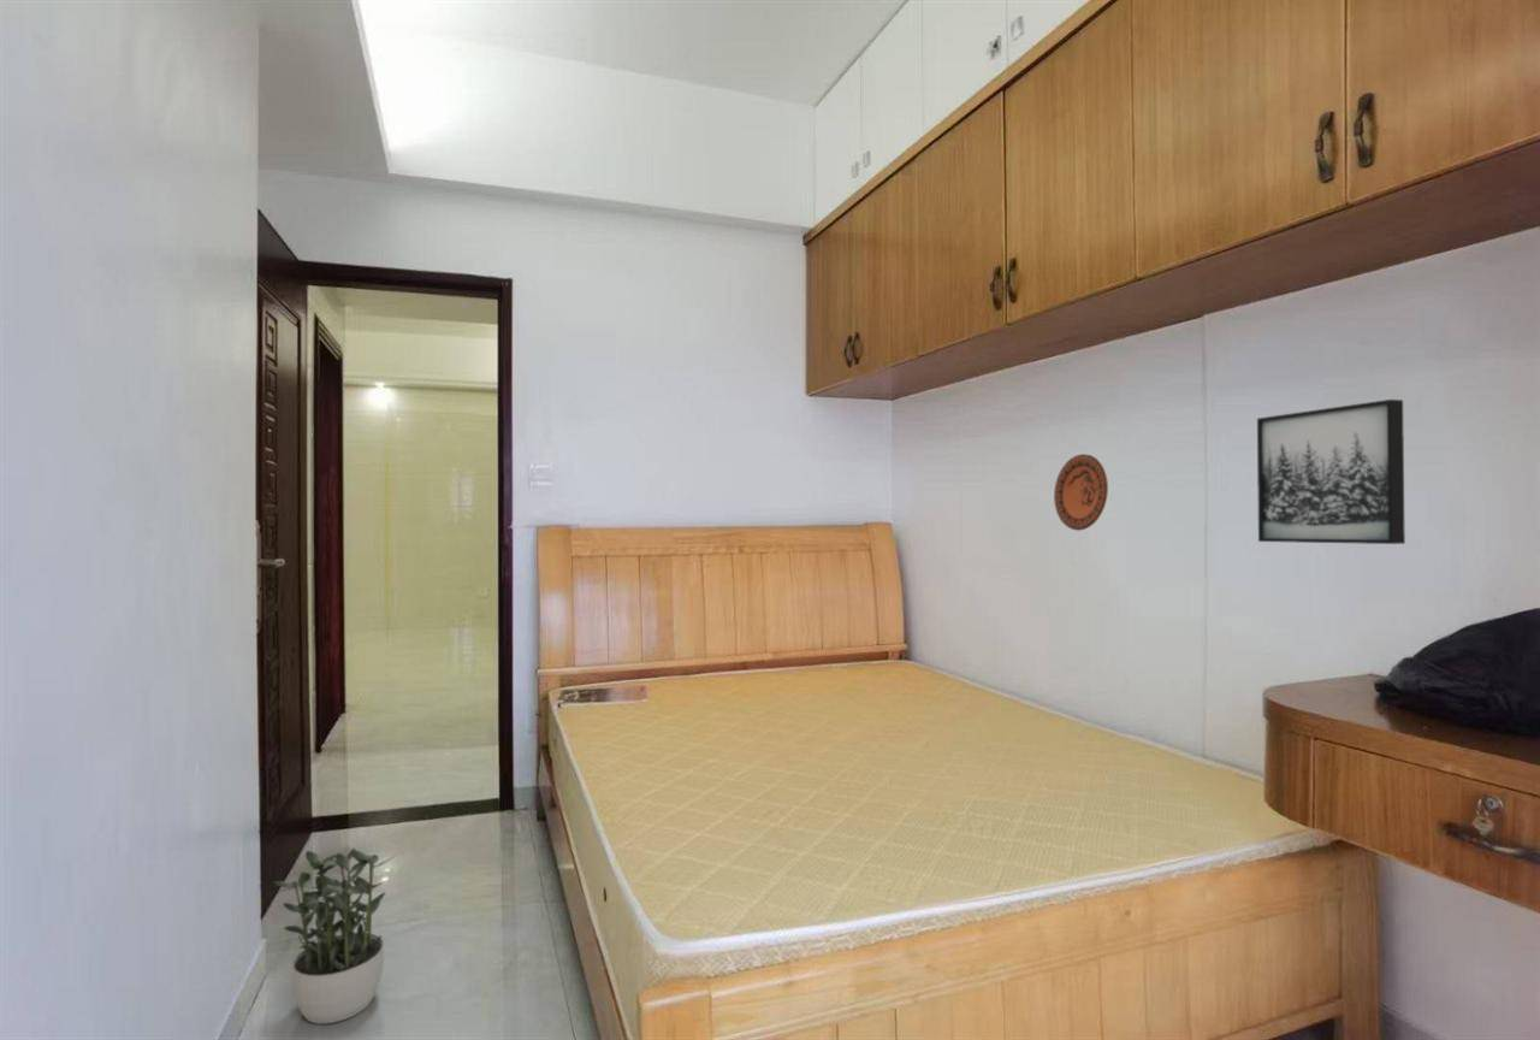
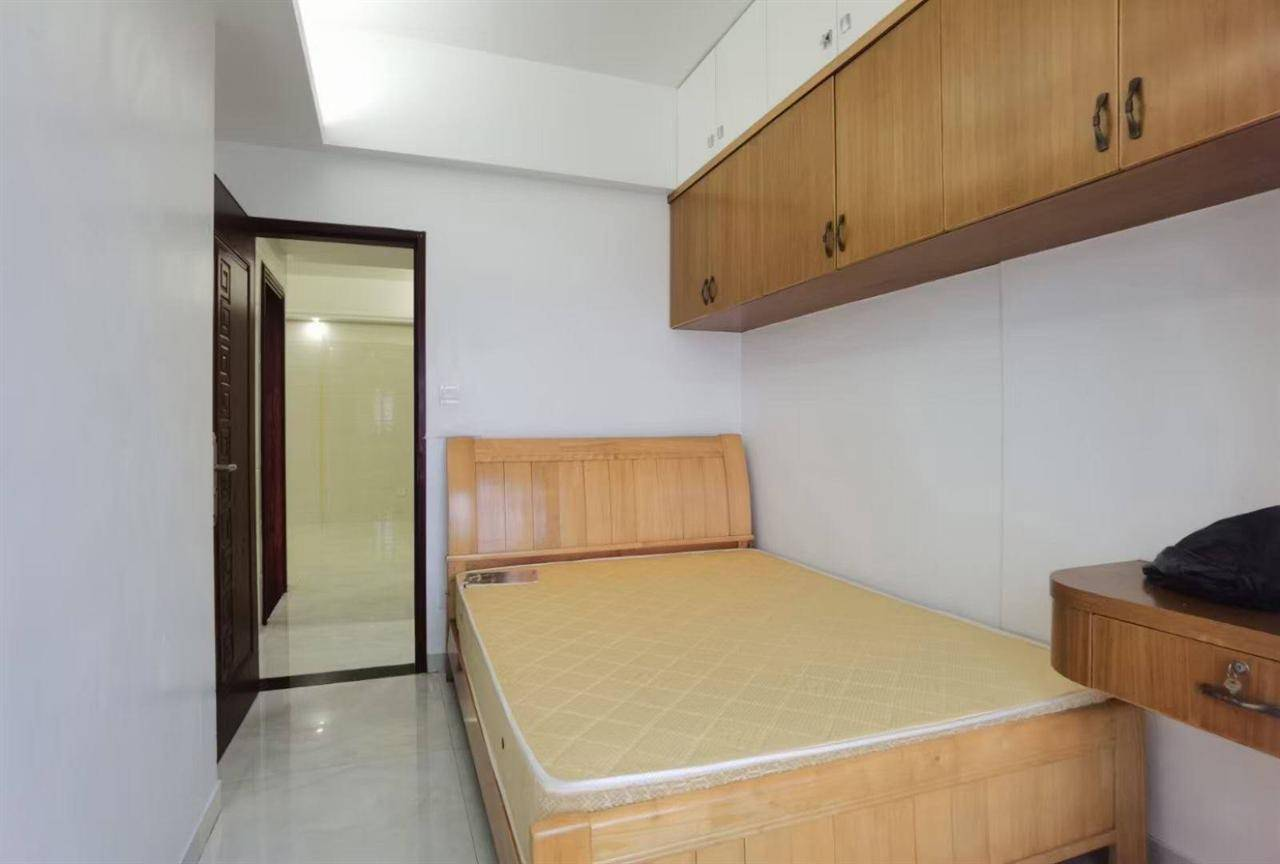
- potted plant (334, 928)
- wall art (1325, 475)
- decorative plate (1080, 492)
